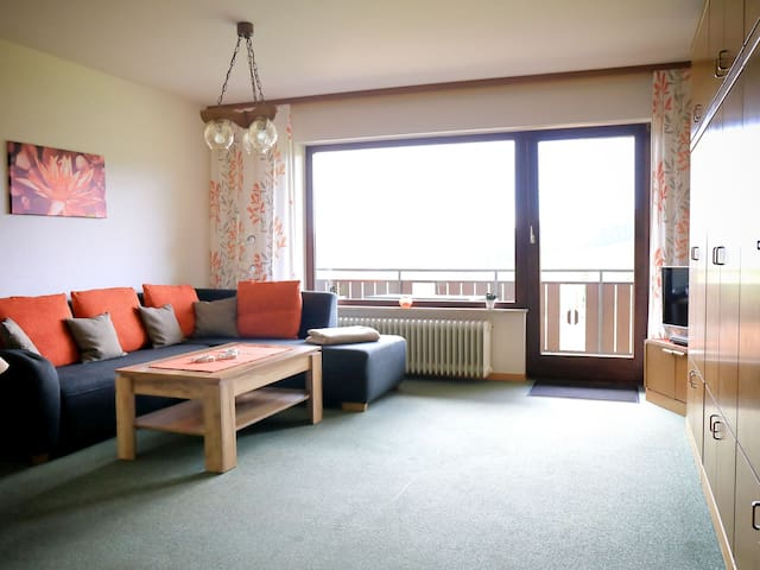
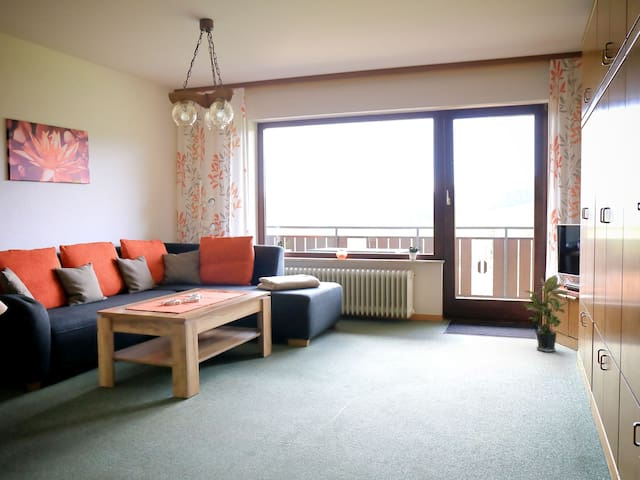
+ potted plant (546, 312)
